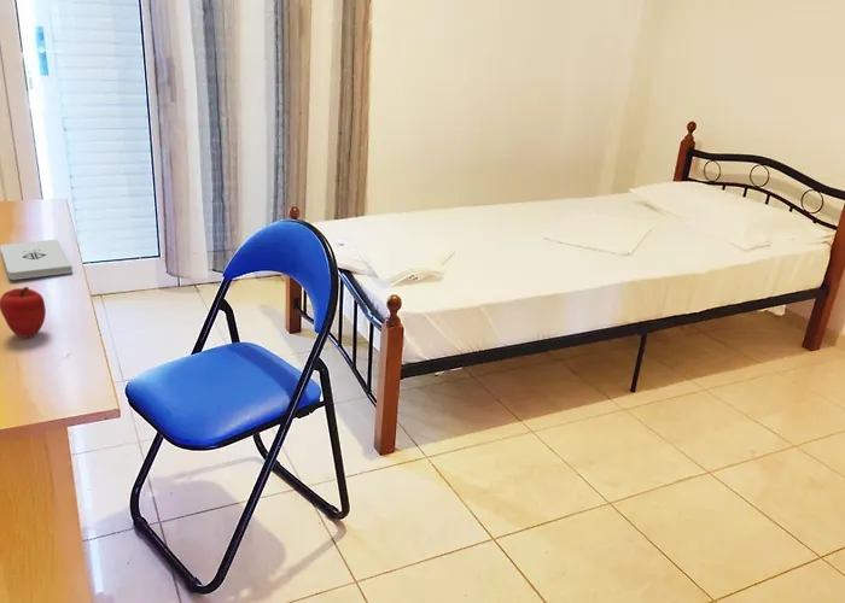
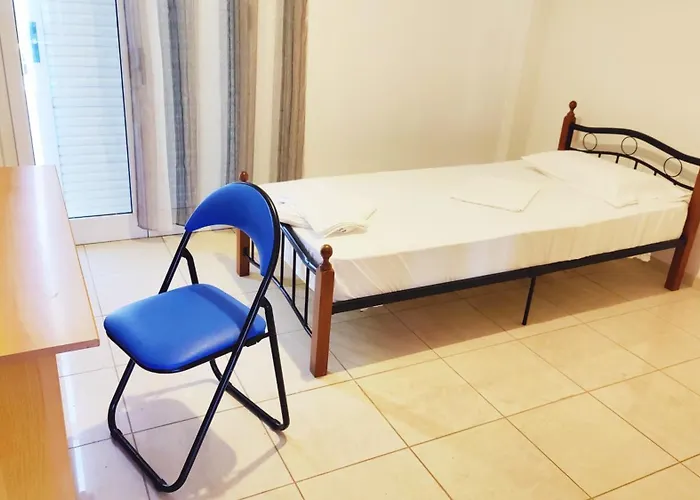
- notepad (35, 258)
- apple (23, 311)
